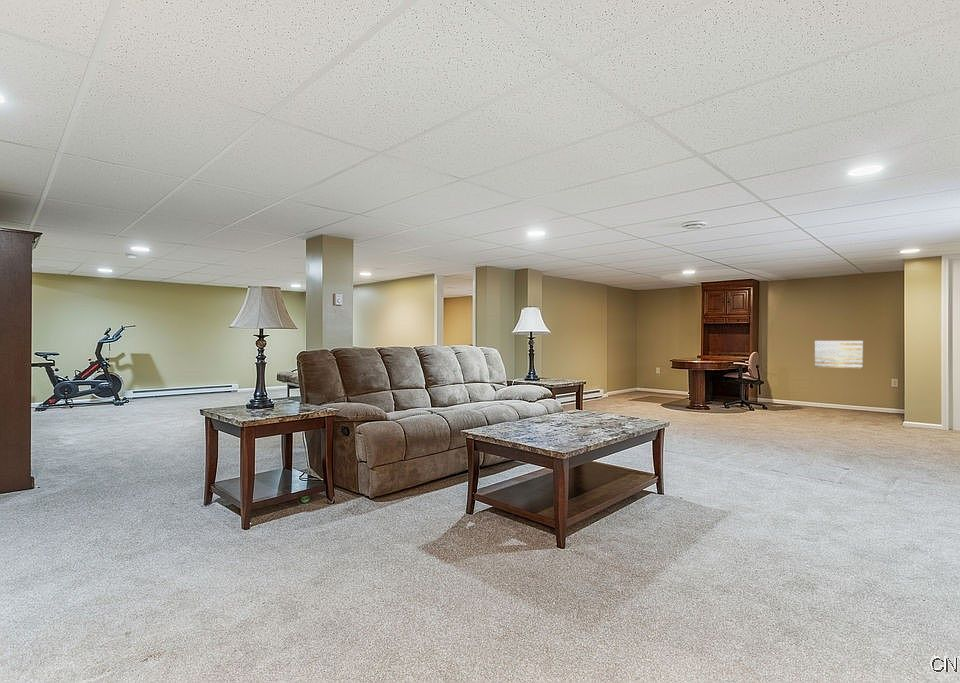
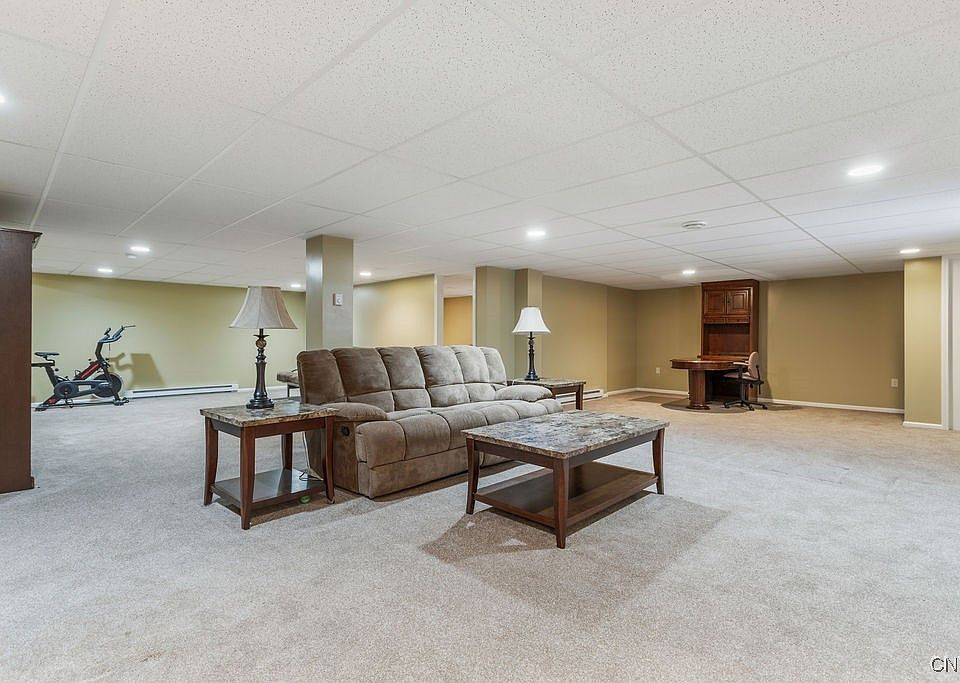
- wall art (838, 354)
